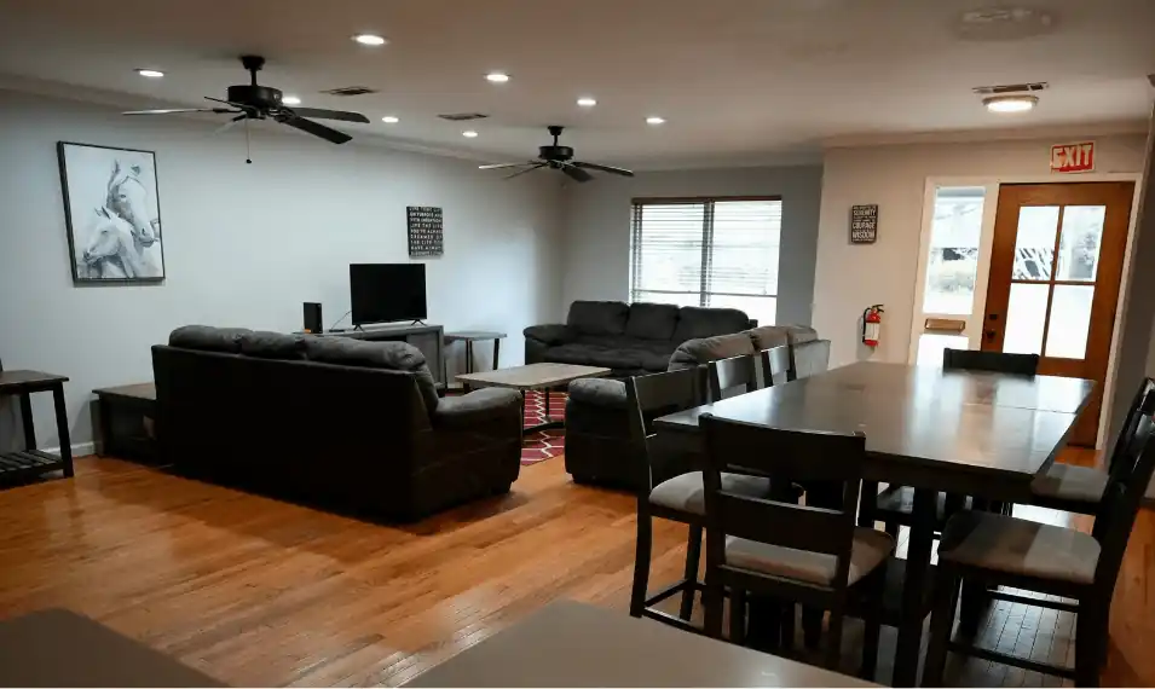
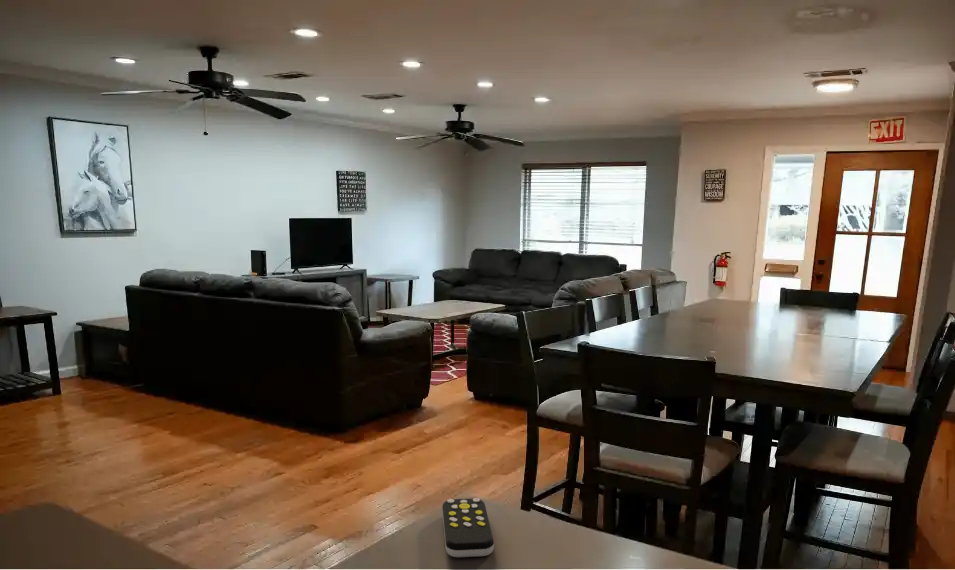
+ remote control (466, 525)
